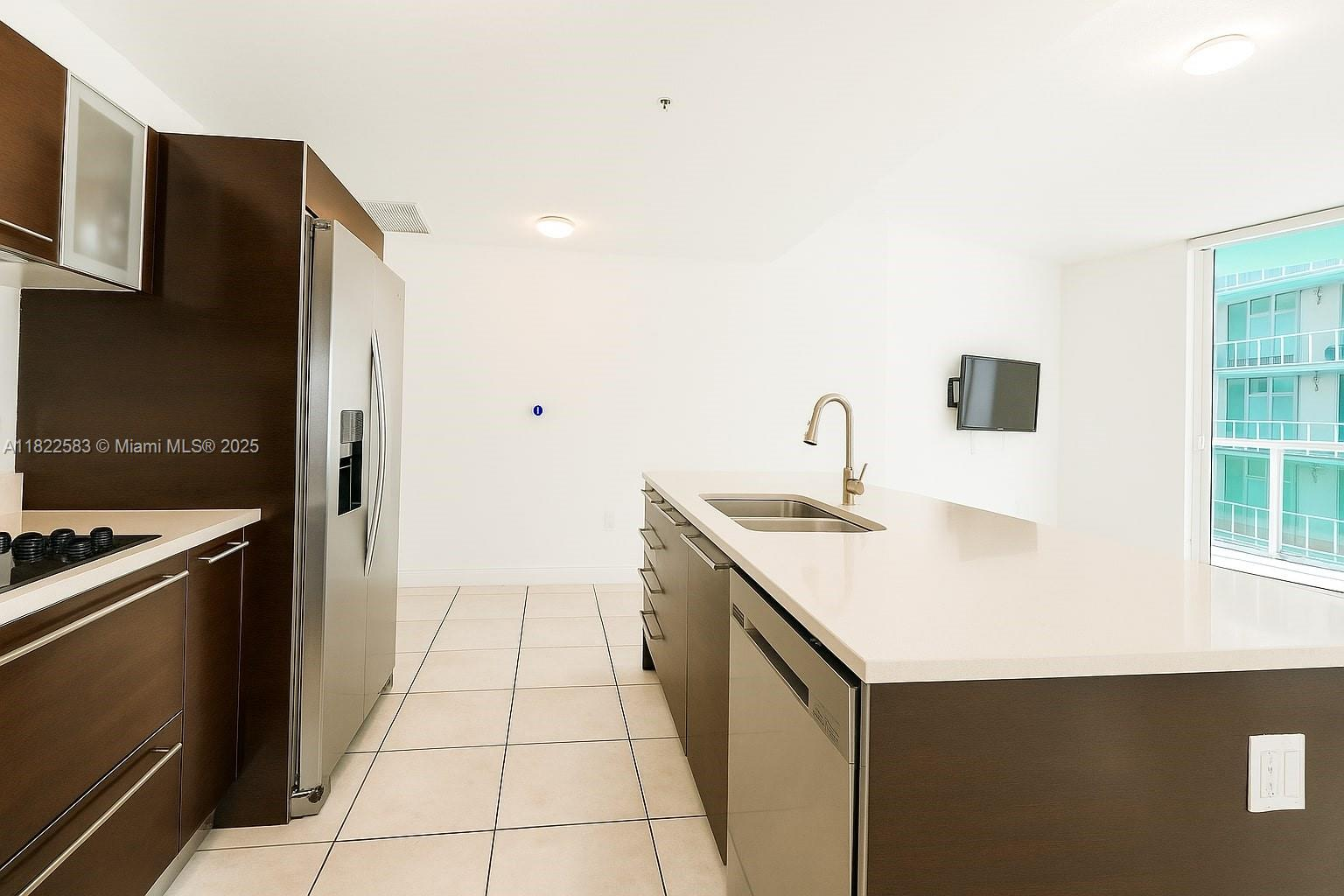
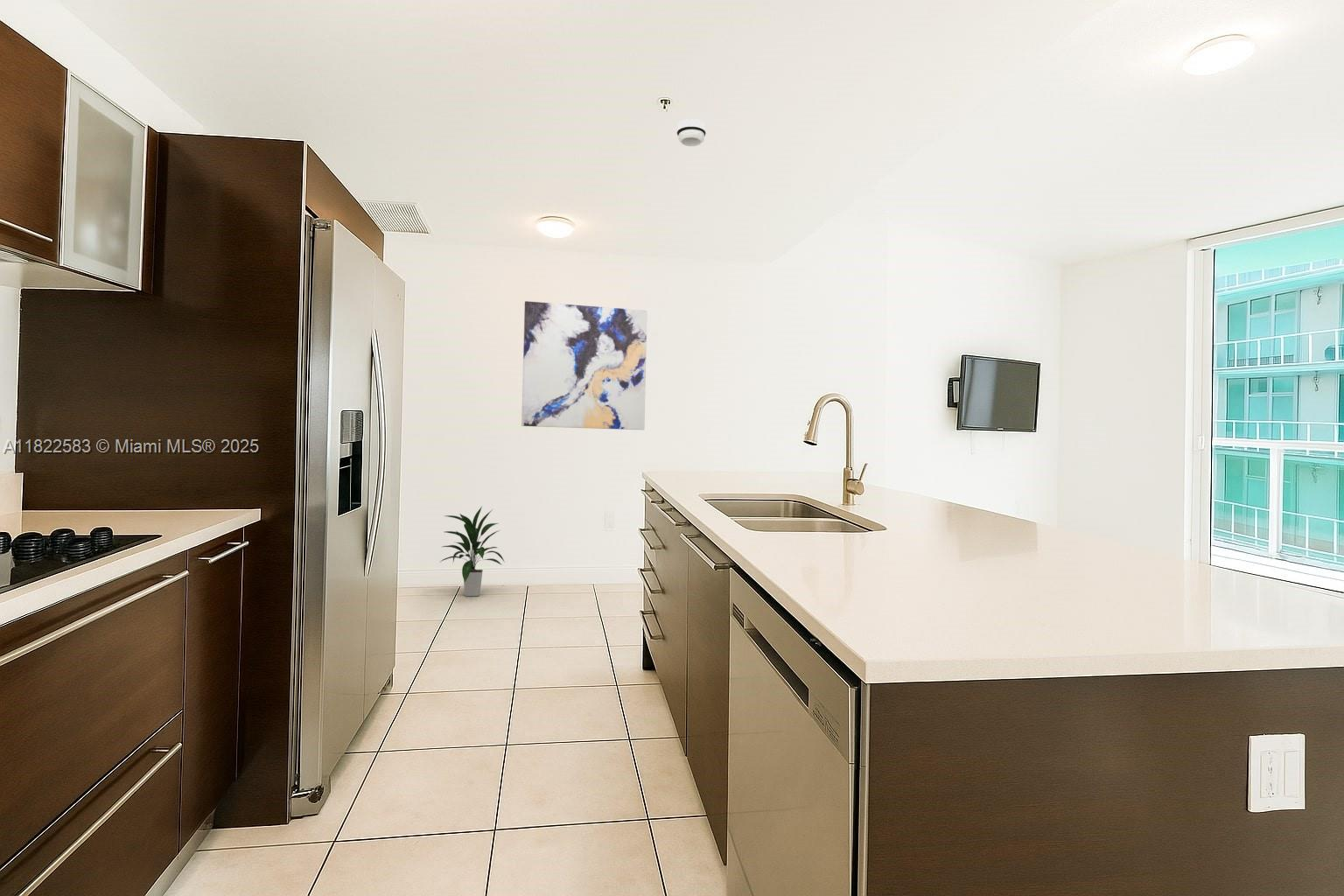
+ wall art (585, 367)
+ smoke detector (691, 133)
+ indoor plant (472, 550)
